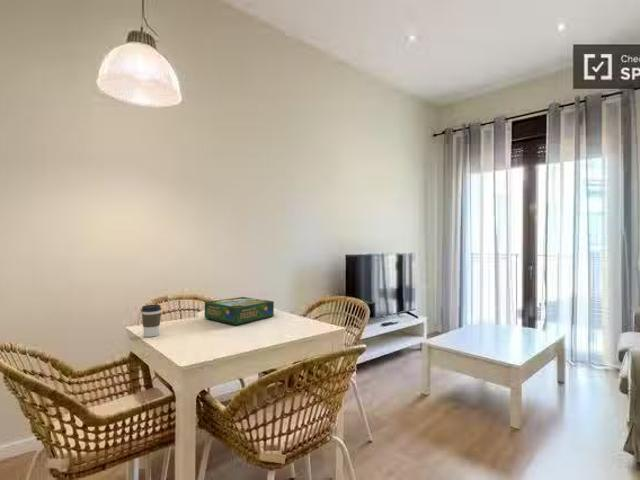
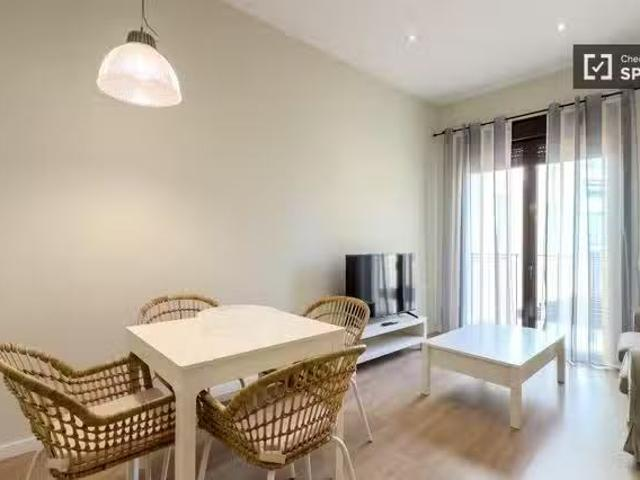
- board game (239, 309)
- coffee cup (151, 320)
